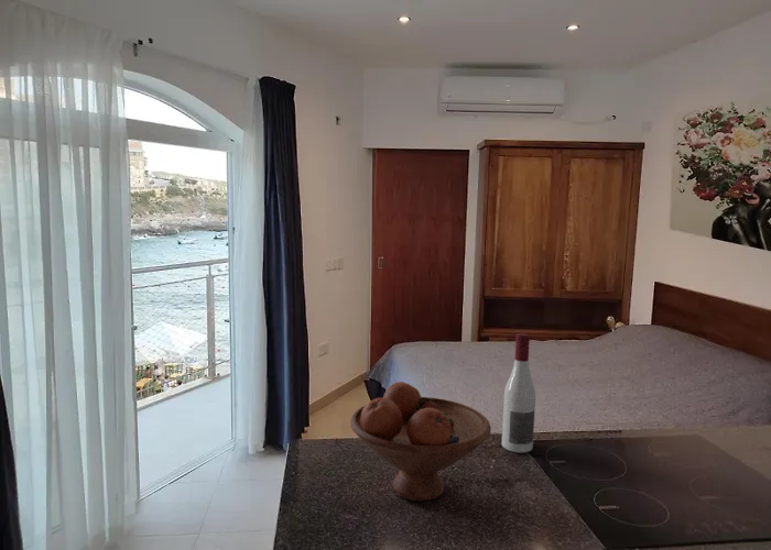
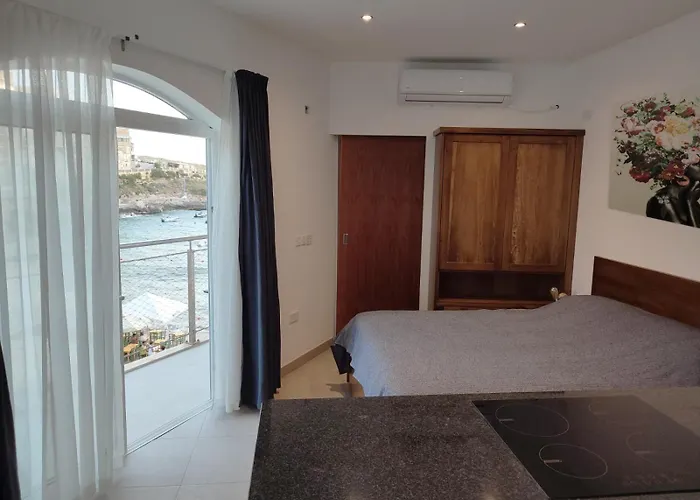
- alcohol (520, 391)
- fruit bowl (419, 440)
